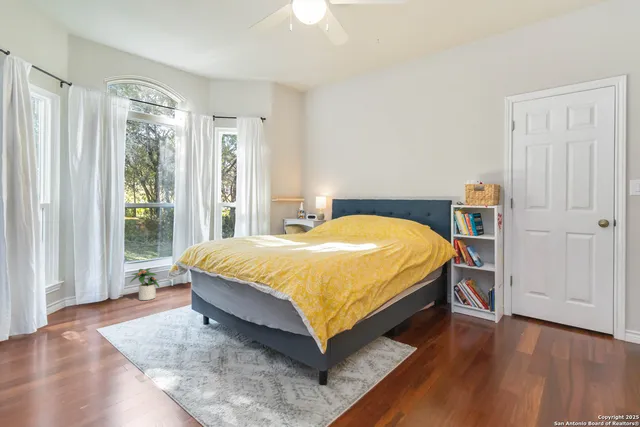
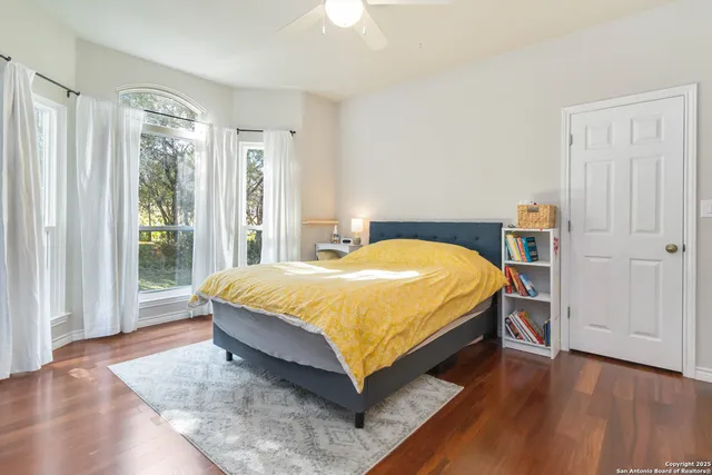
- potted plant (145, 284)
